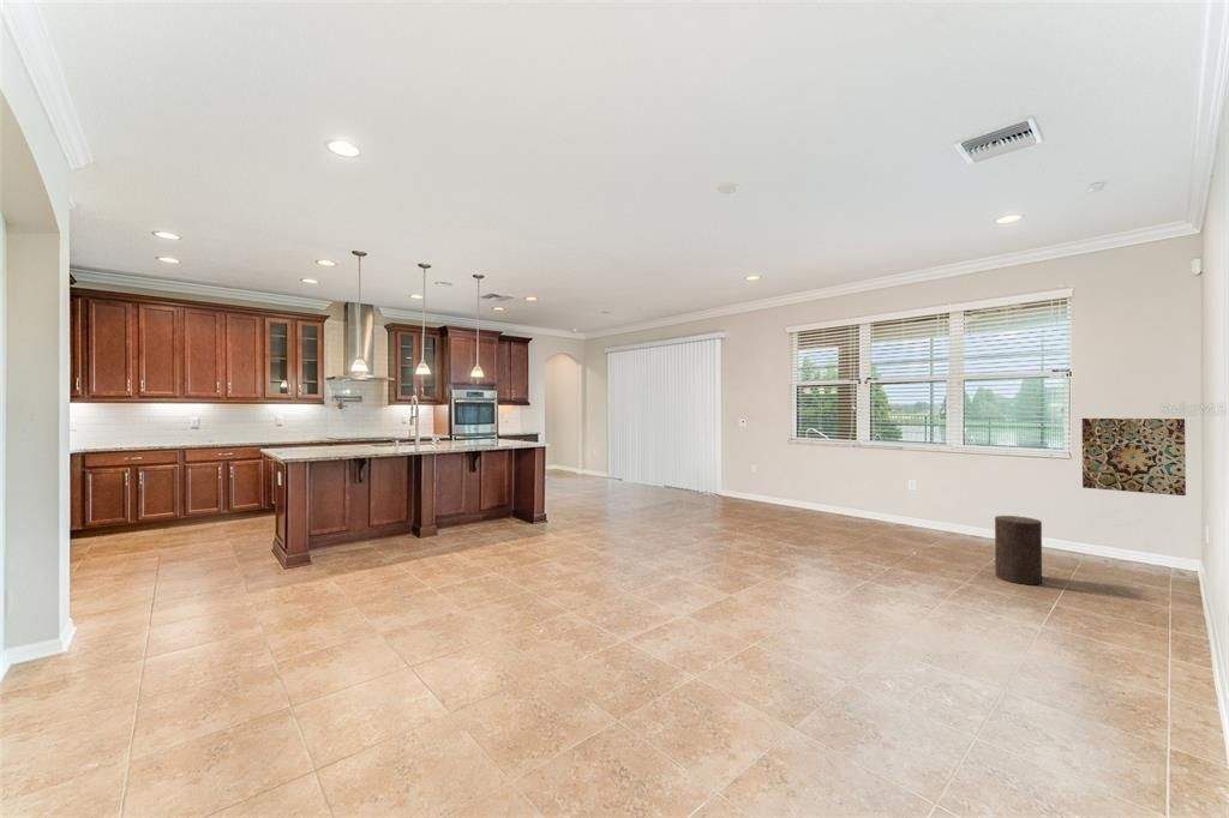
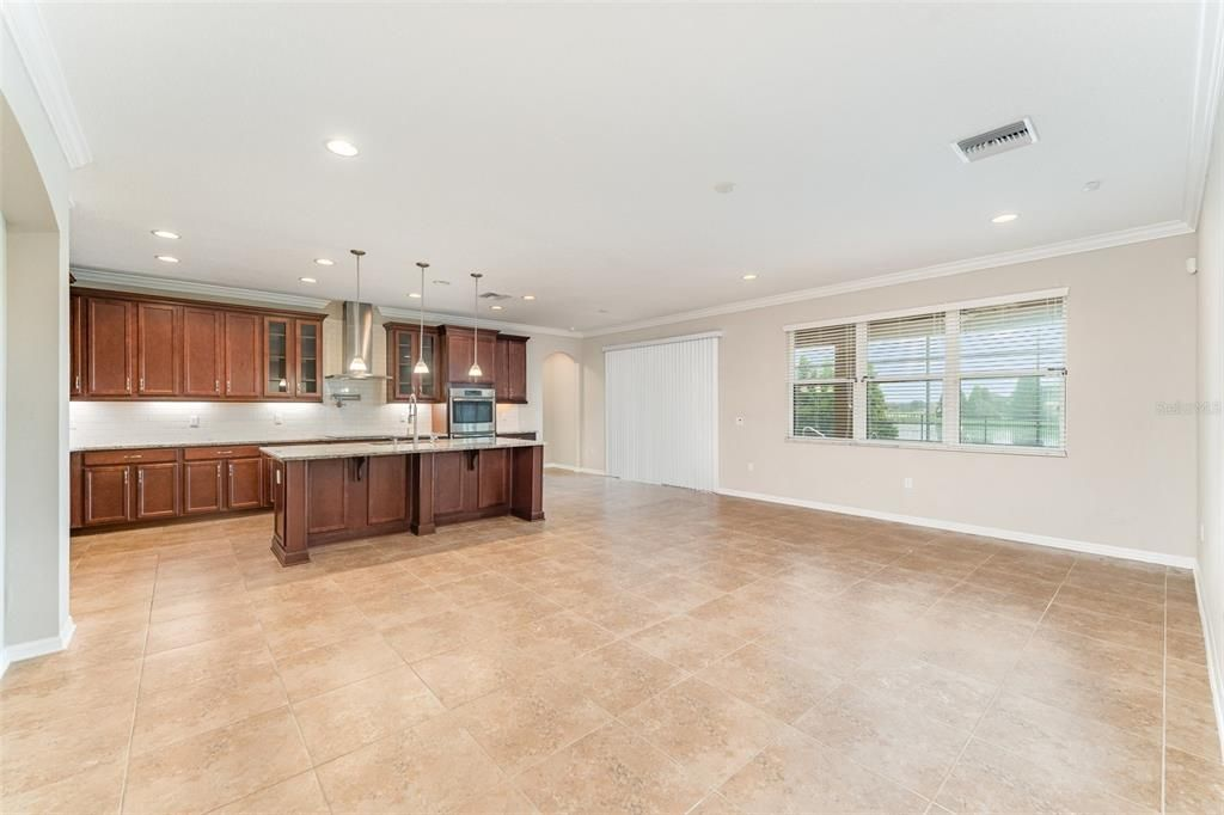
- wall art (1131, 455)
- stool (1018, 548)
